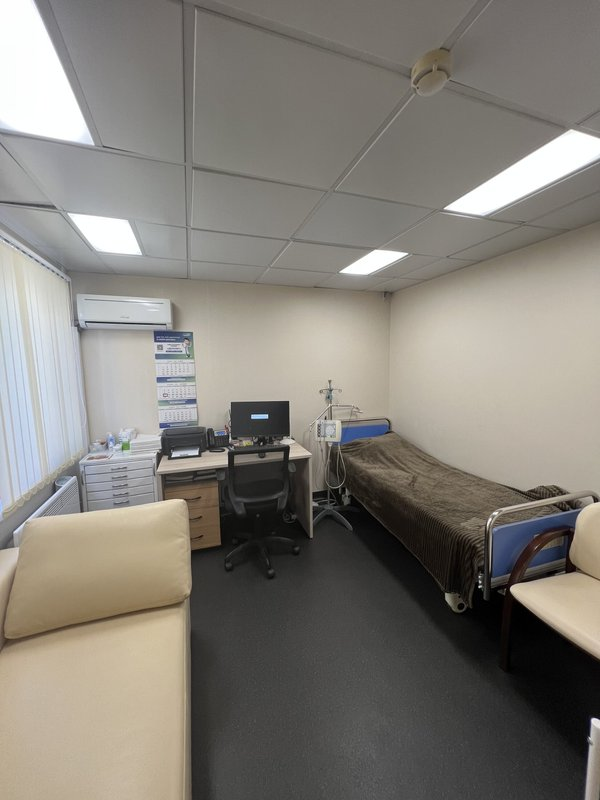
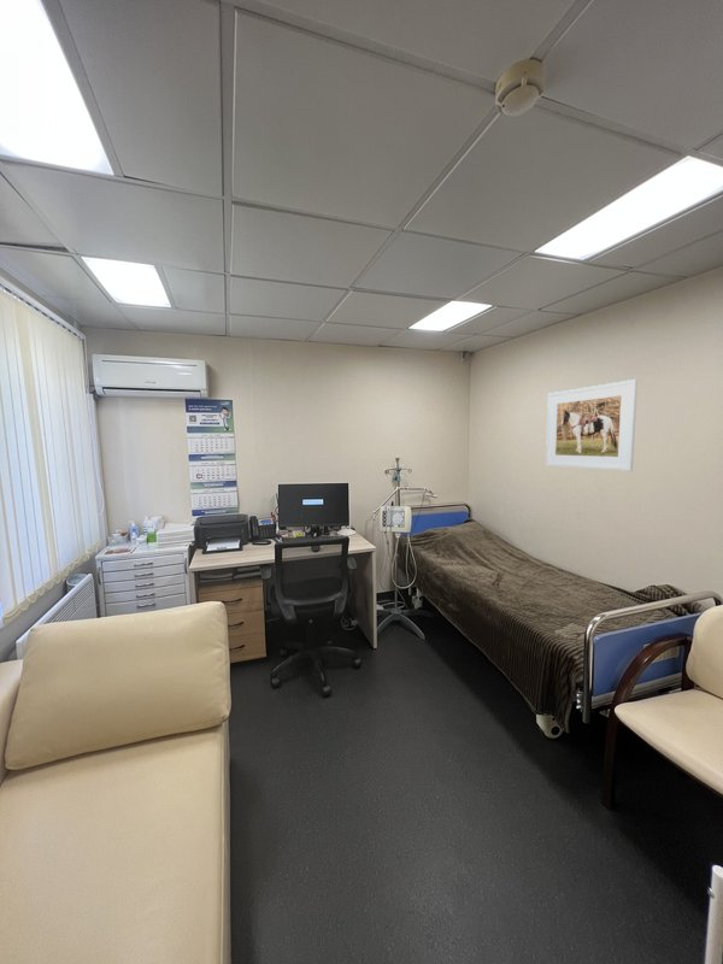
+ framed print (586, 428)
